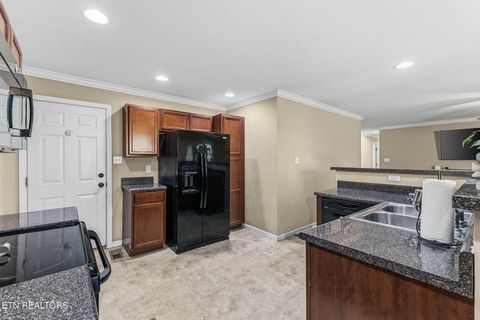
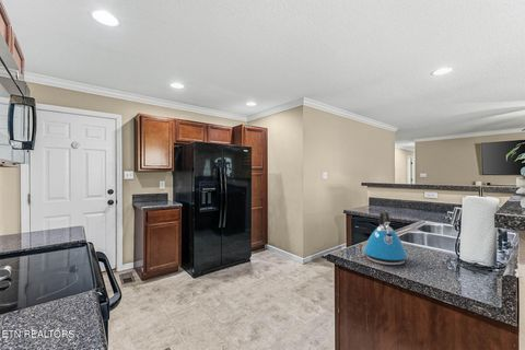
+ kettle (384, 233)
